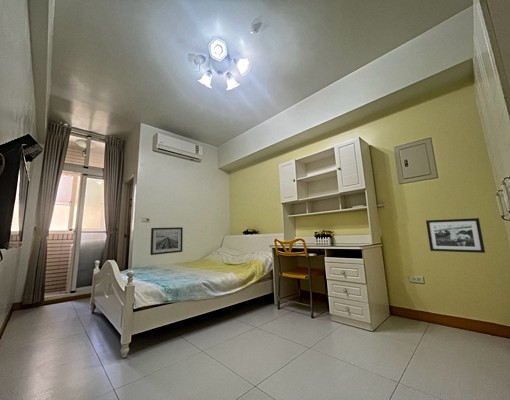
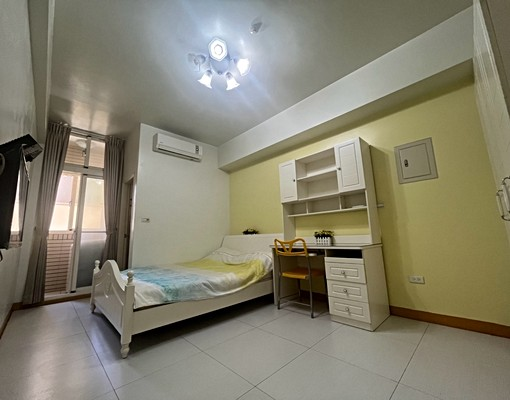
- wall art (167, 240)
- picture frame (453, 235)
